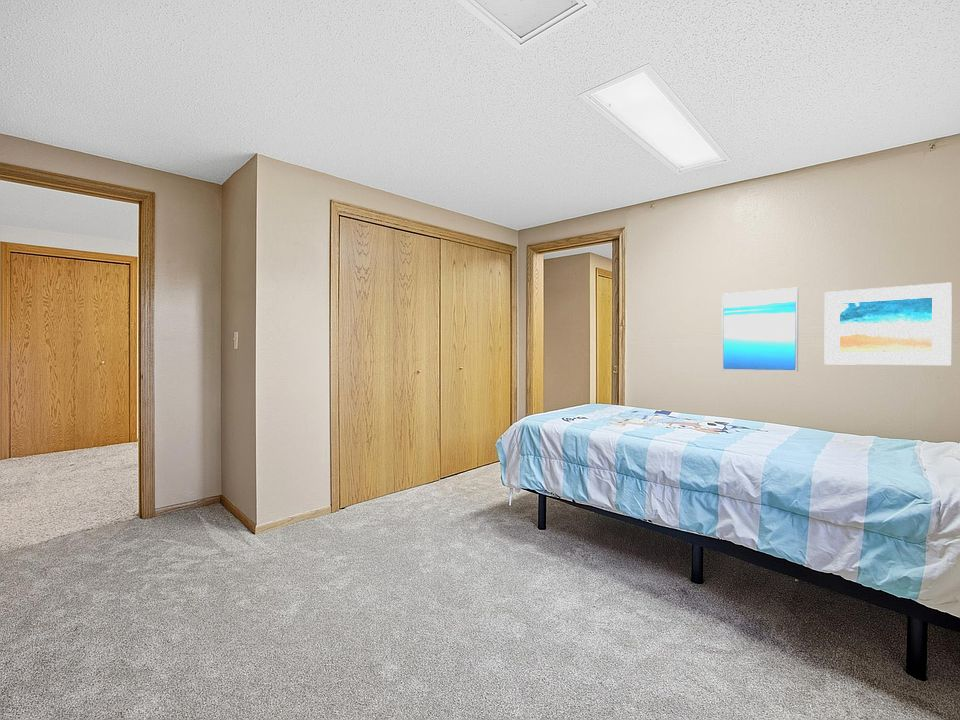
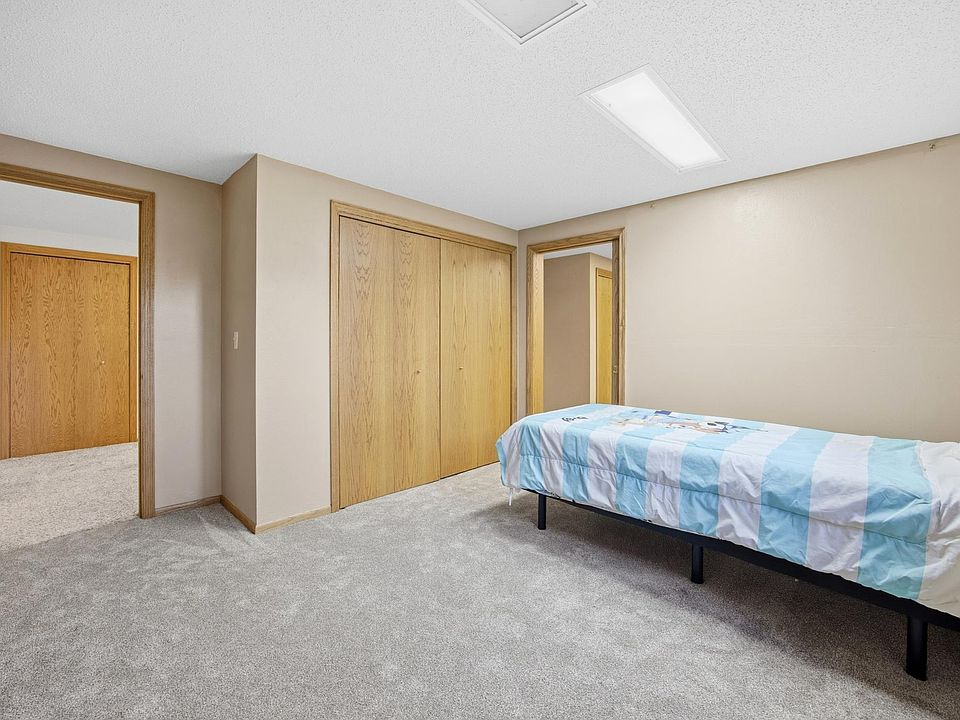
- wall art (758, 331)
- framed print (883, 326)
